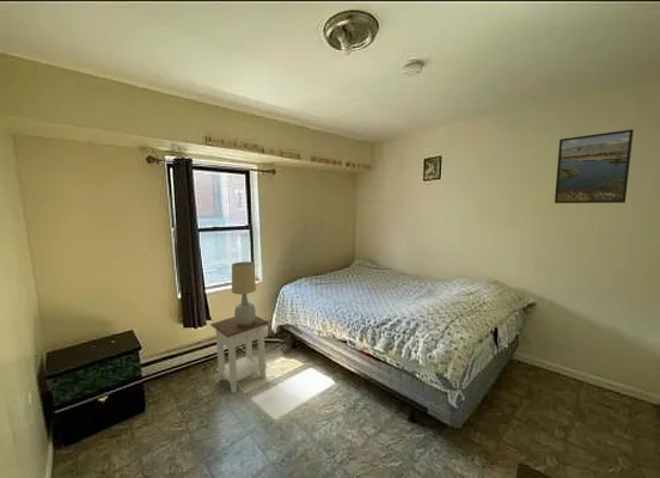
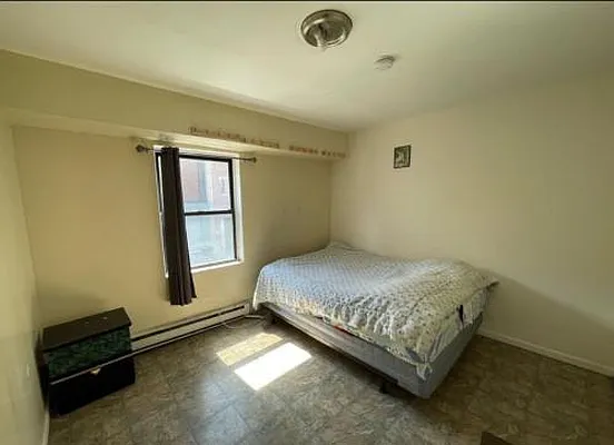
- table lamp (244, 293)
- nightstand (238, 345)
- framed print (591, 168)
